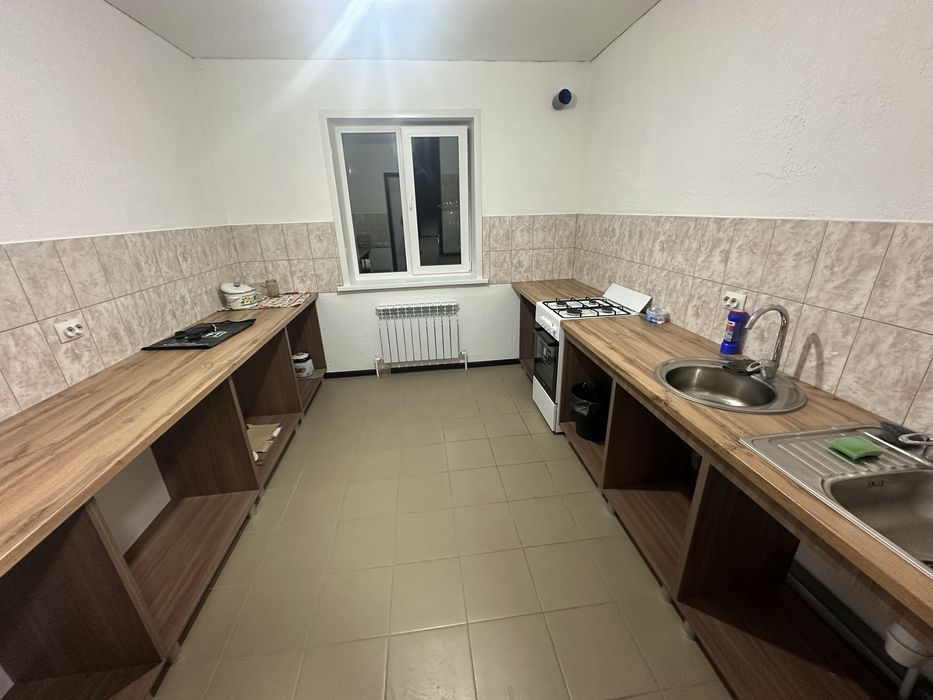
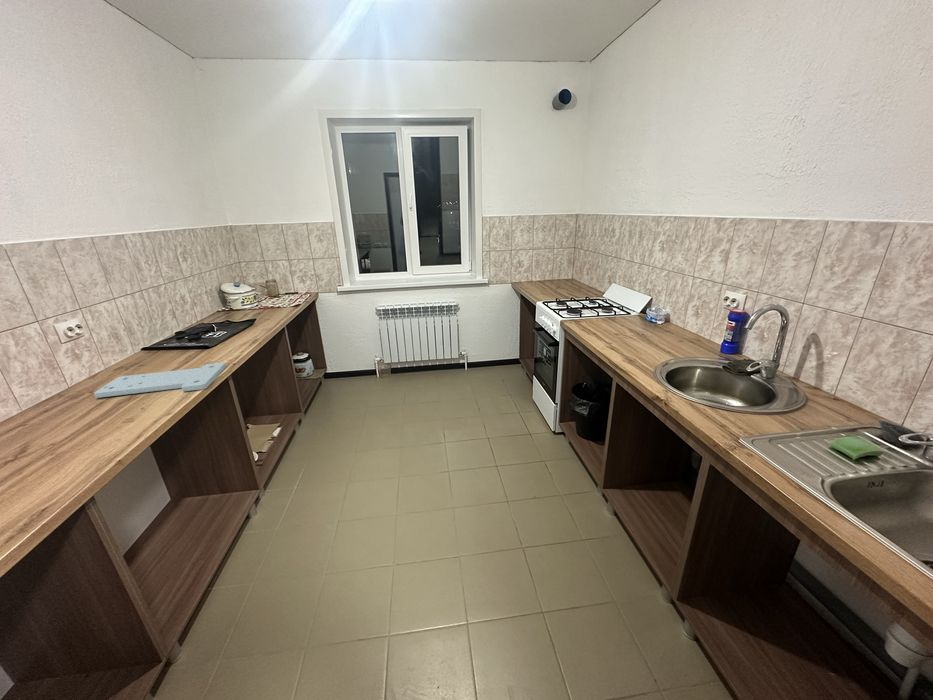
+ cutting board (163, 380)
